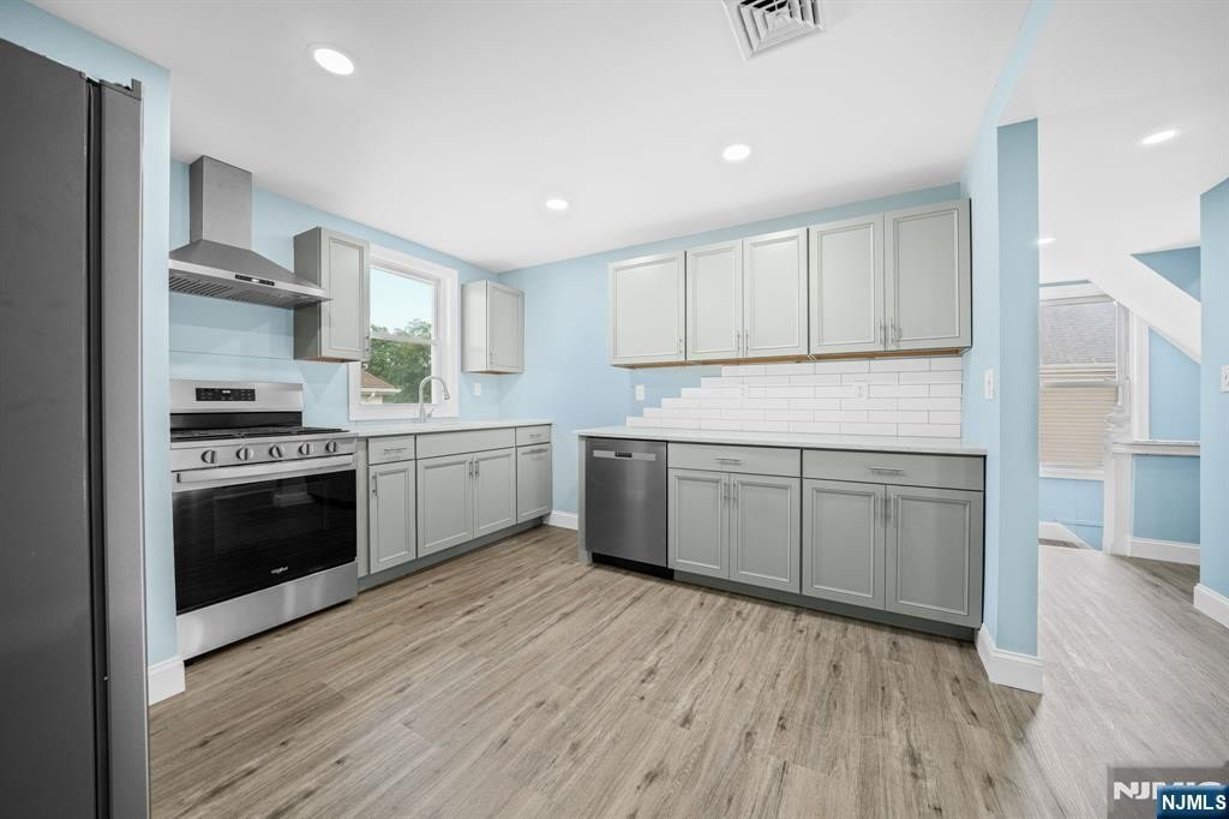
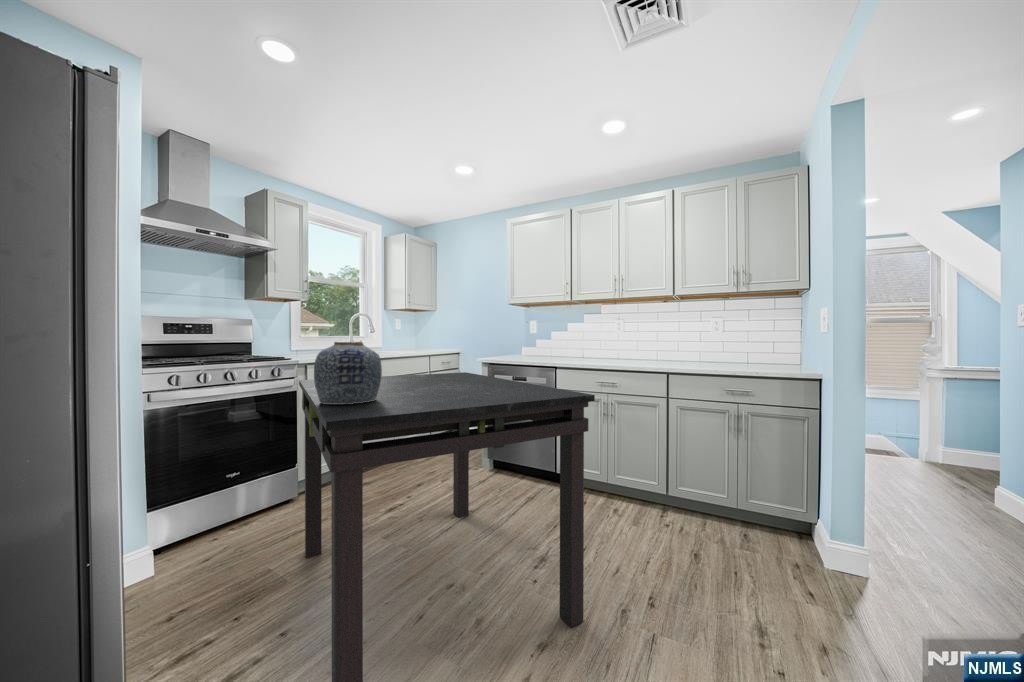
+ vase (348, 370)
+ dining table (421, 458)
